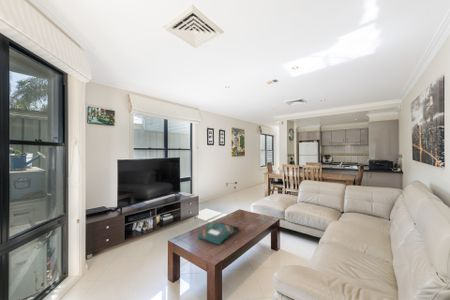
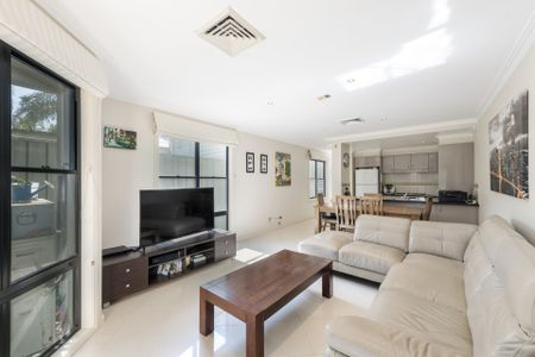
- board game (219, 230)
